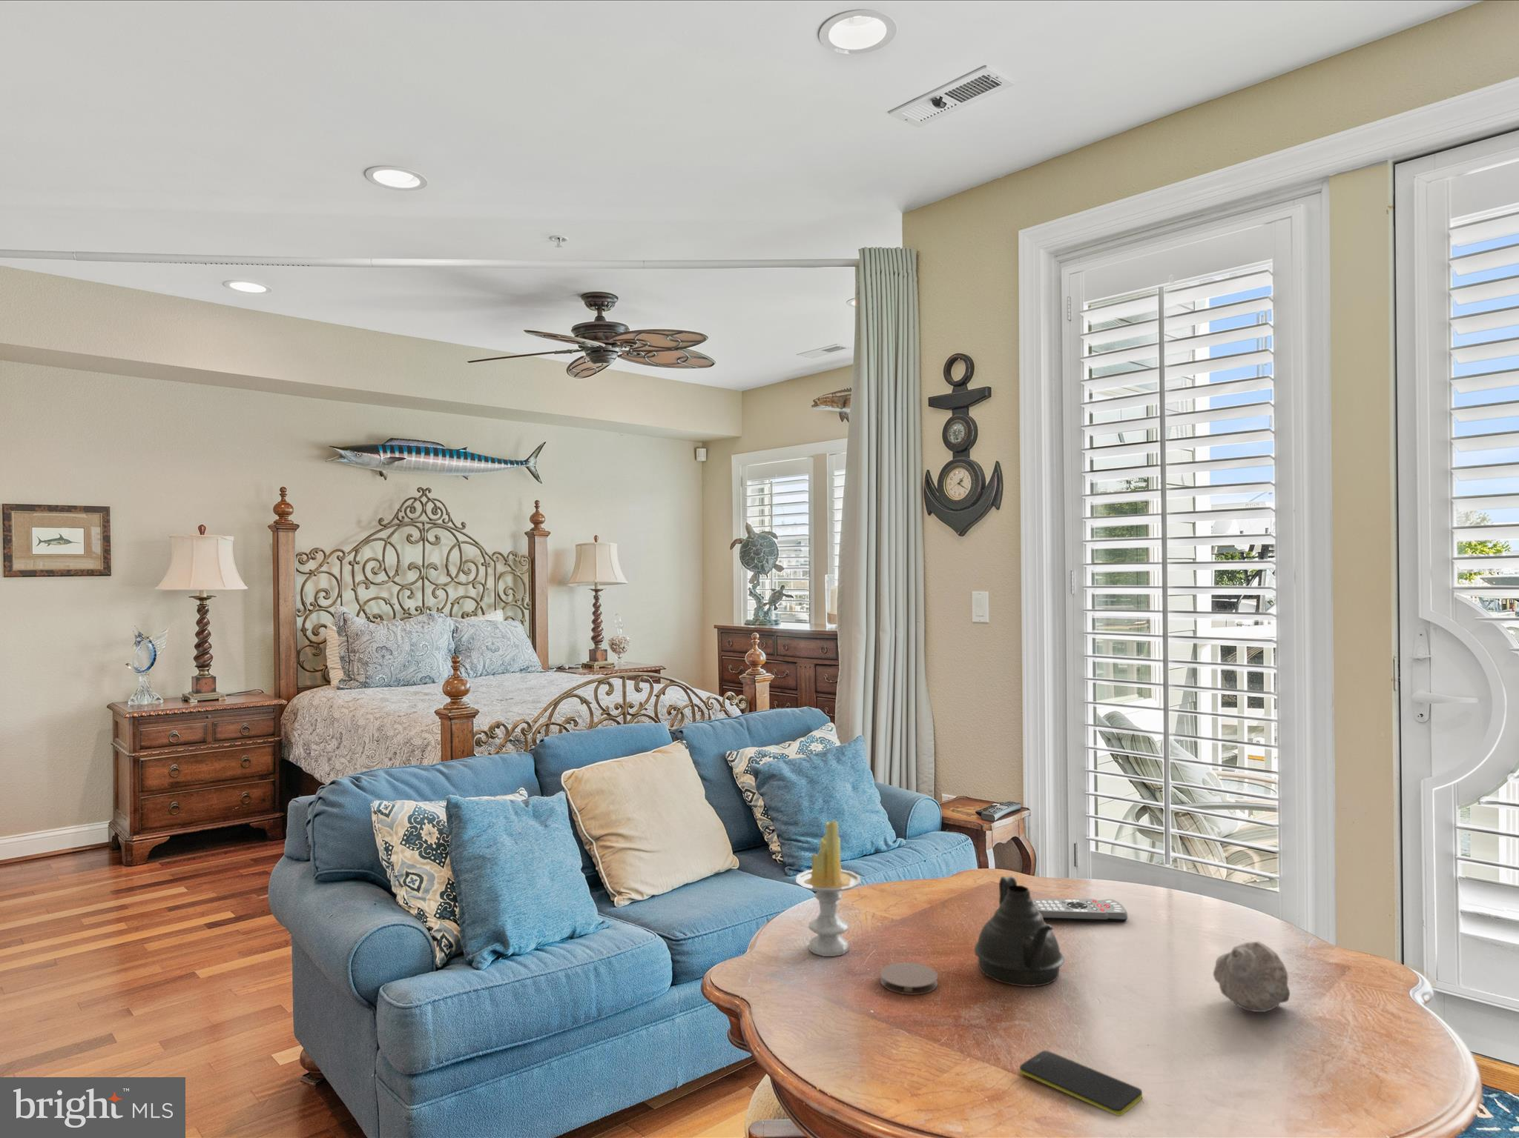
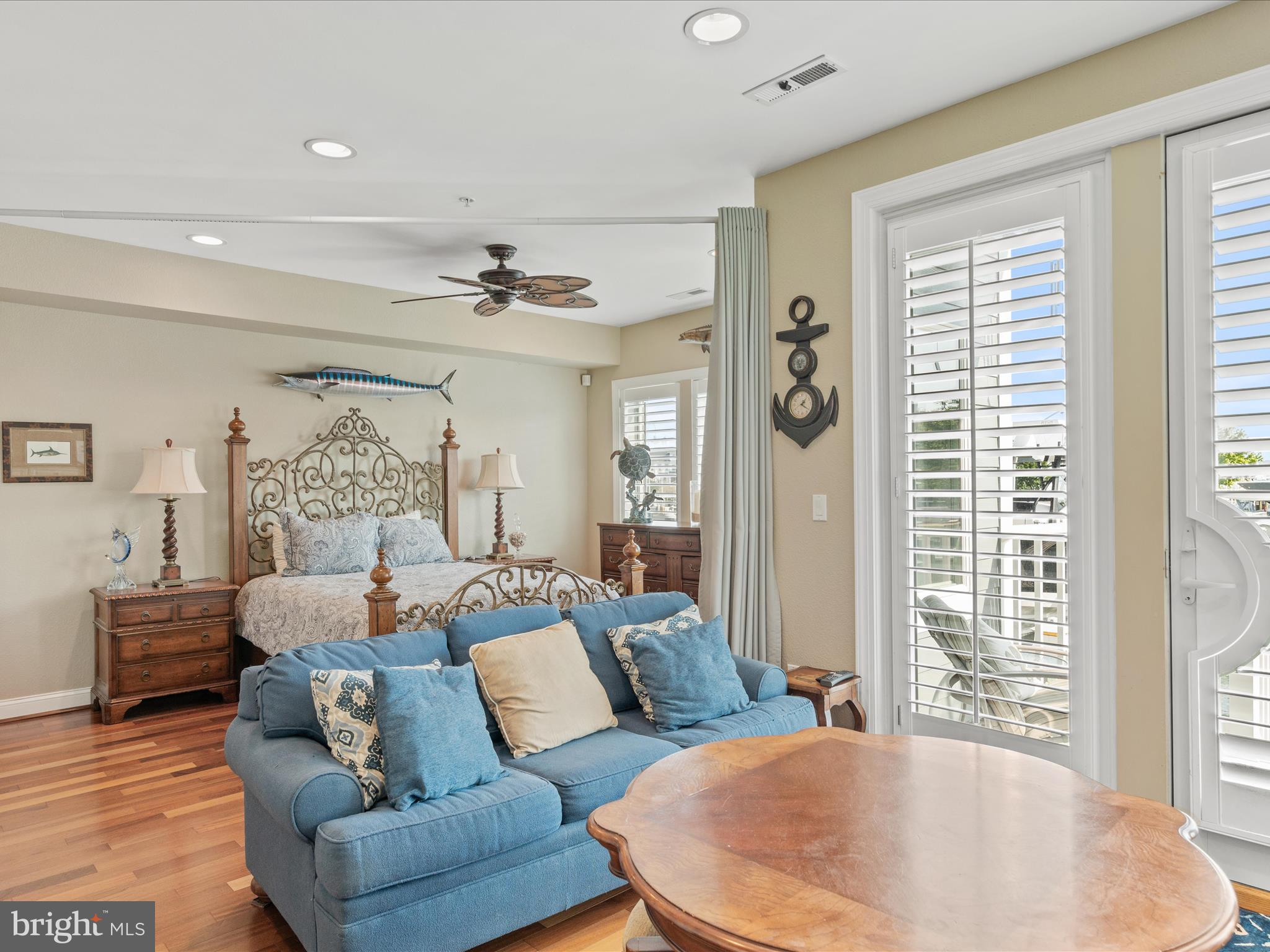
- coaster (909, 978)
- seashell (1257, 973)
- remote control (1075, 910)
- candle (828, 883)
- smartphone (1079, 1081)
- teapot (1023, 935)
